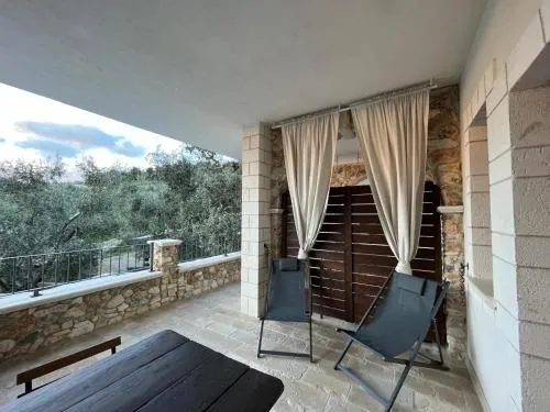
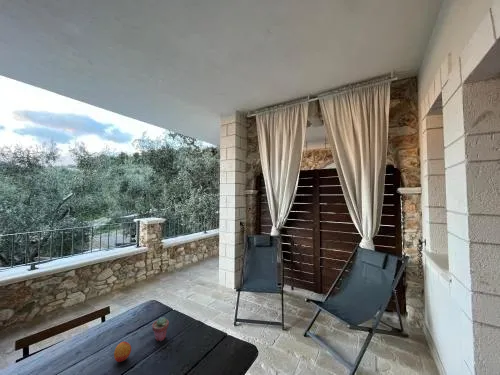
+ fruit (122, 351)
+ potted succulent (160, 327)
